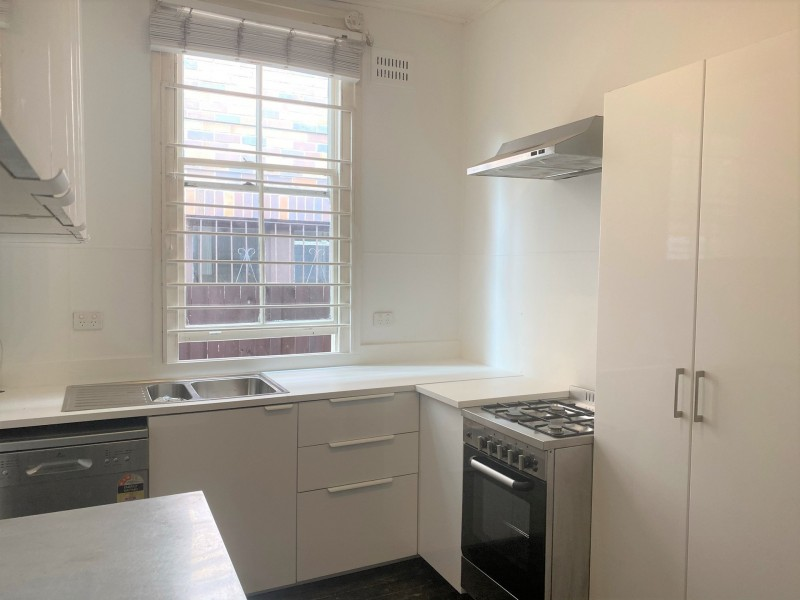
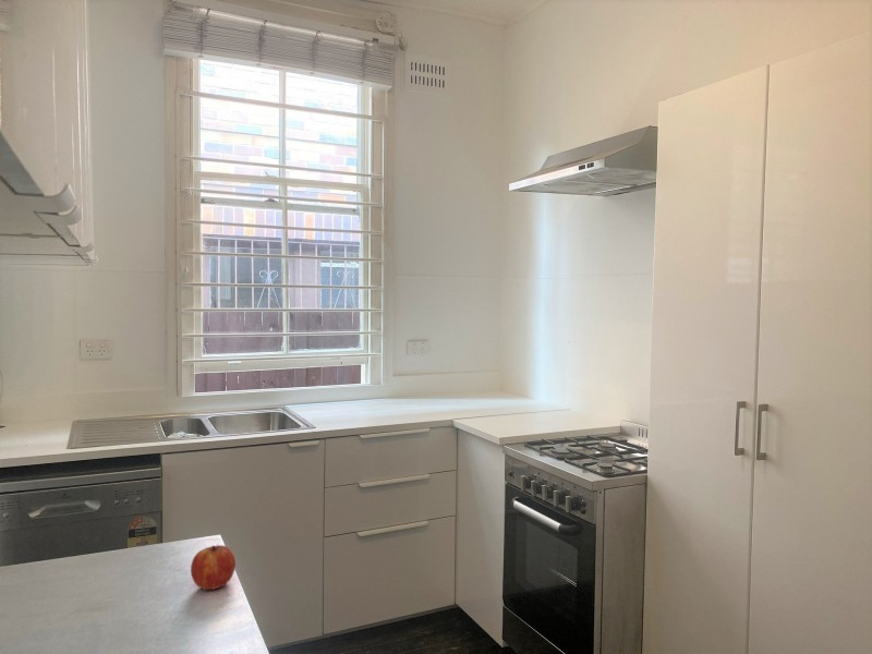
+ fruit (213, 564)
